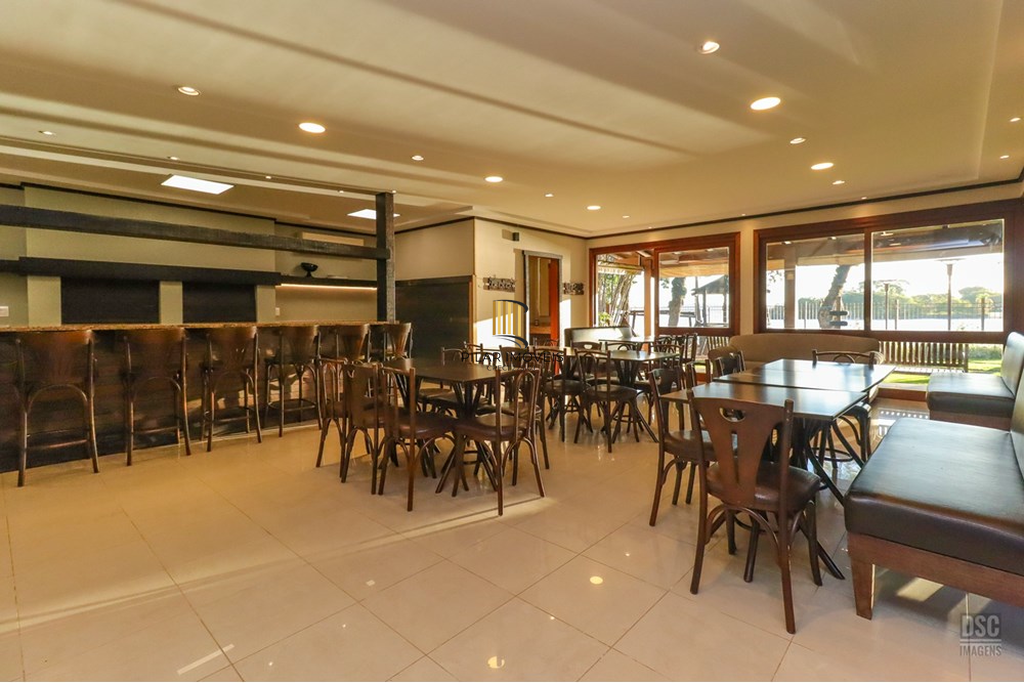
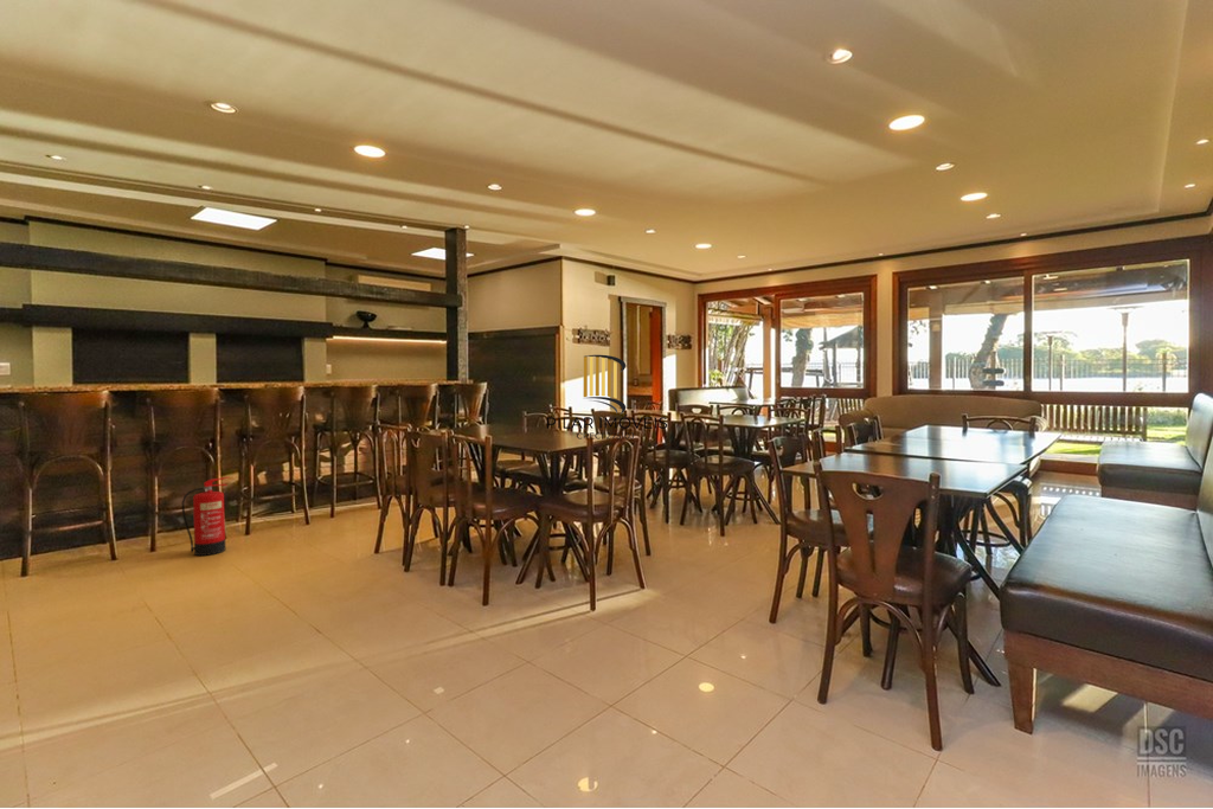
+ fire extinguisher (206, 515)
